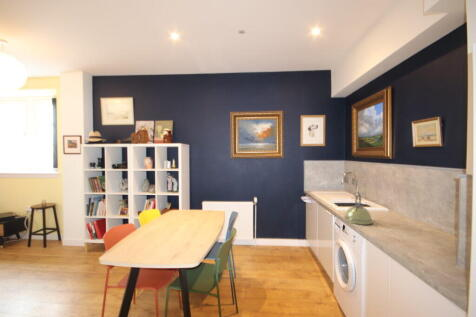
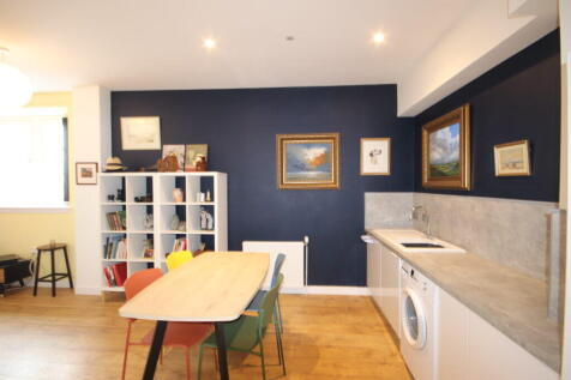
- kettle (358, 206)
